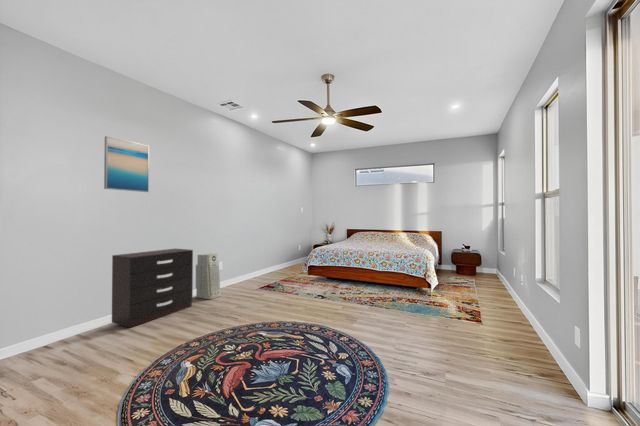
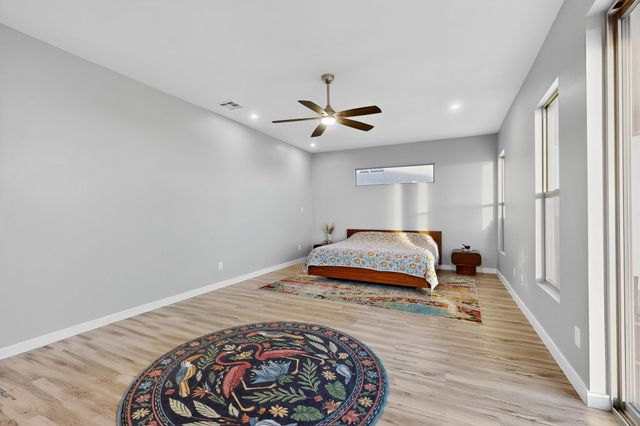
- dresser (156, 283)
- air purifier (207, 274)
- wall art (128, 165)
